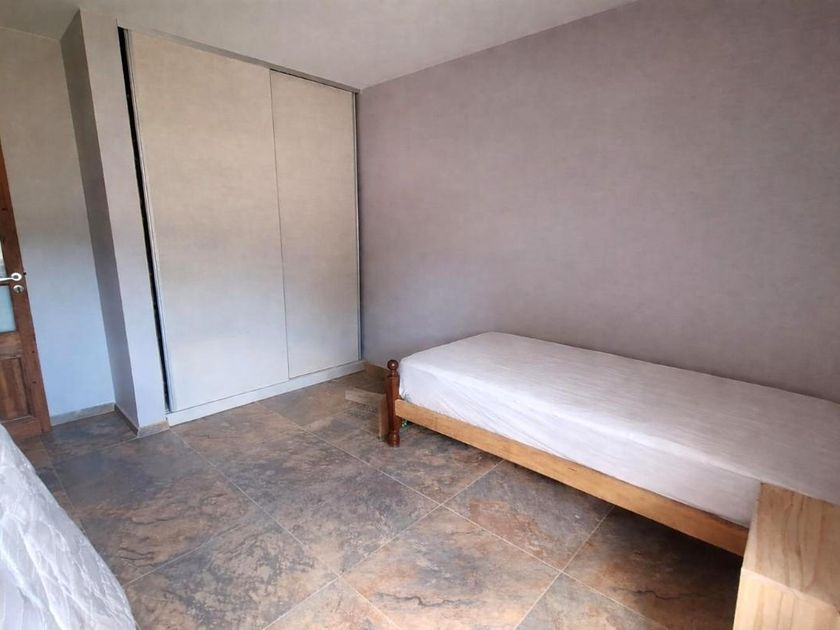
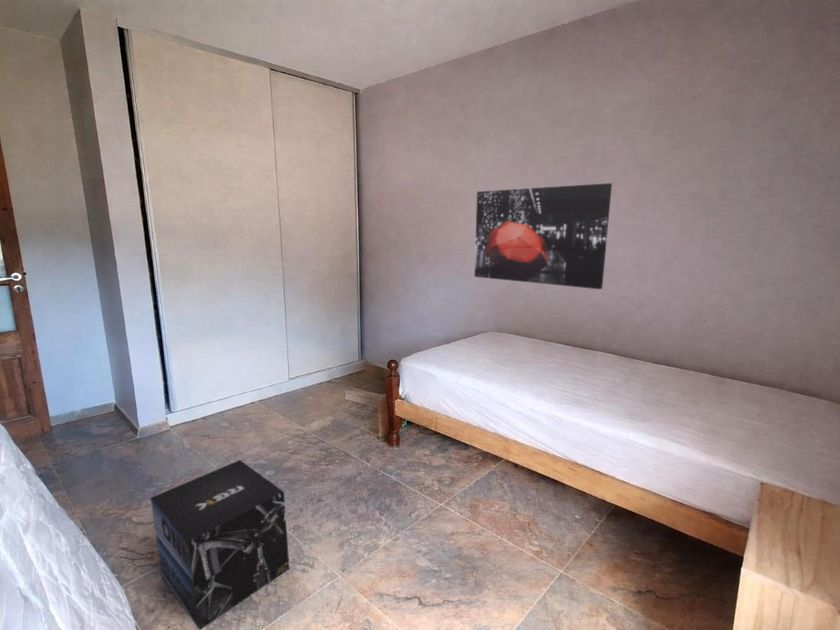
+ cardboard box (222, 534)
+ wall art (534, 236)
